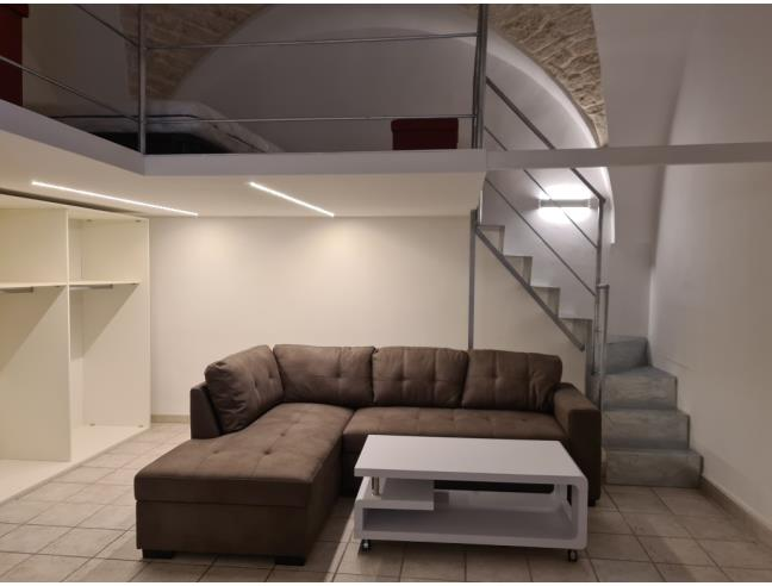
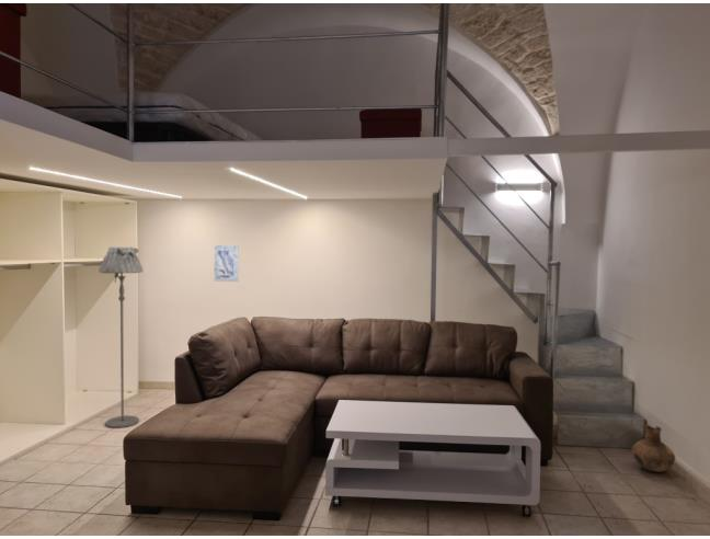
+ wall art (226, 263)
+ vase (653, 448)
+ floor lamp (122, 335)
